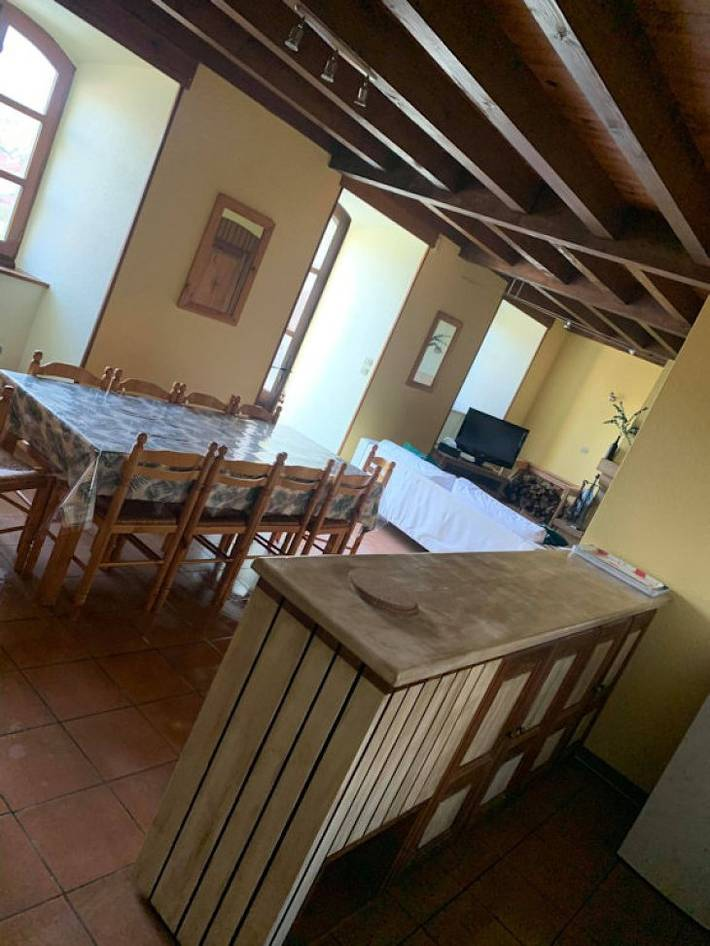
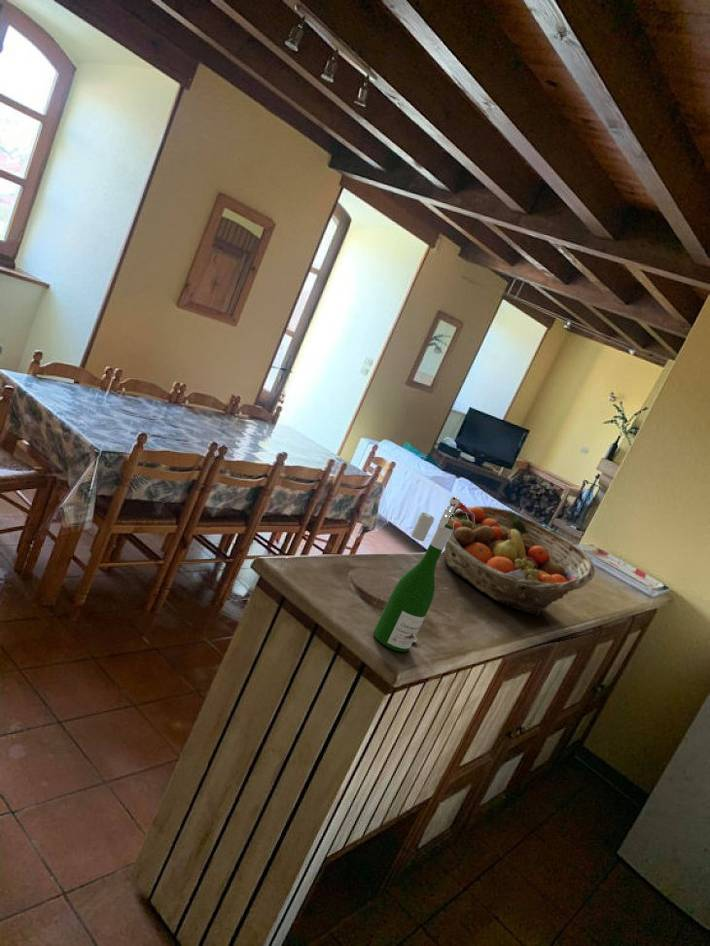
+ fruit basket (509, 554)
+ wine bottle (429, 570)
